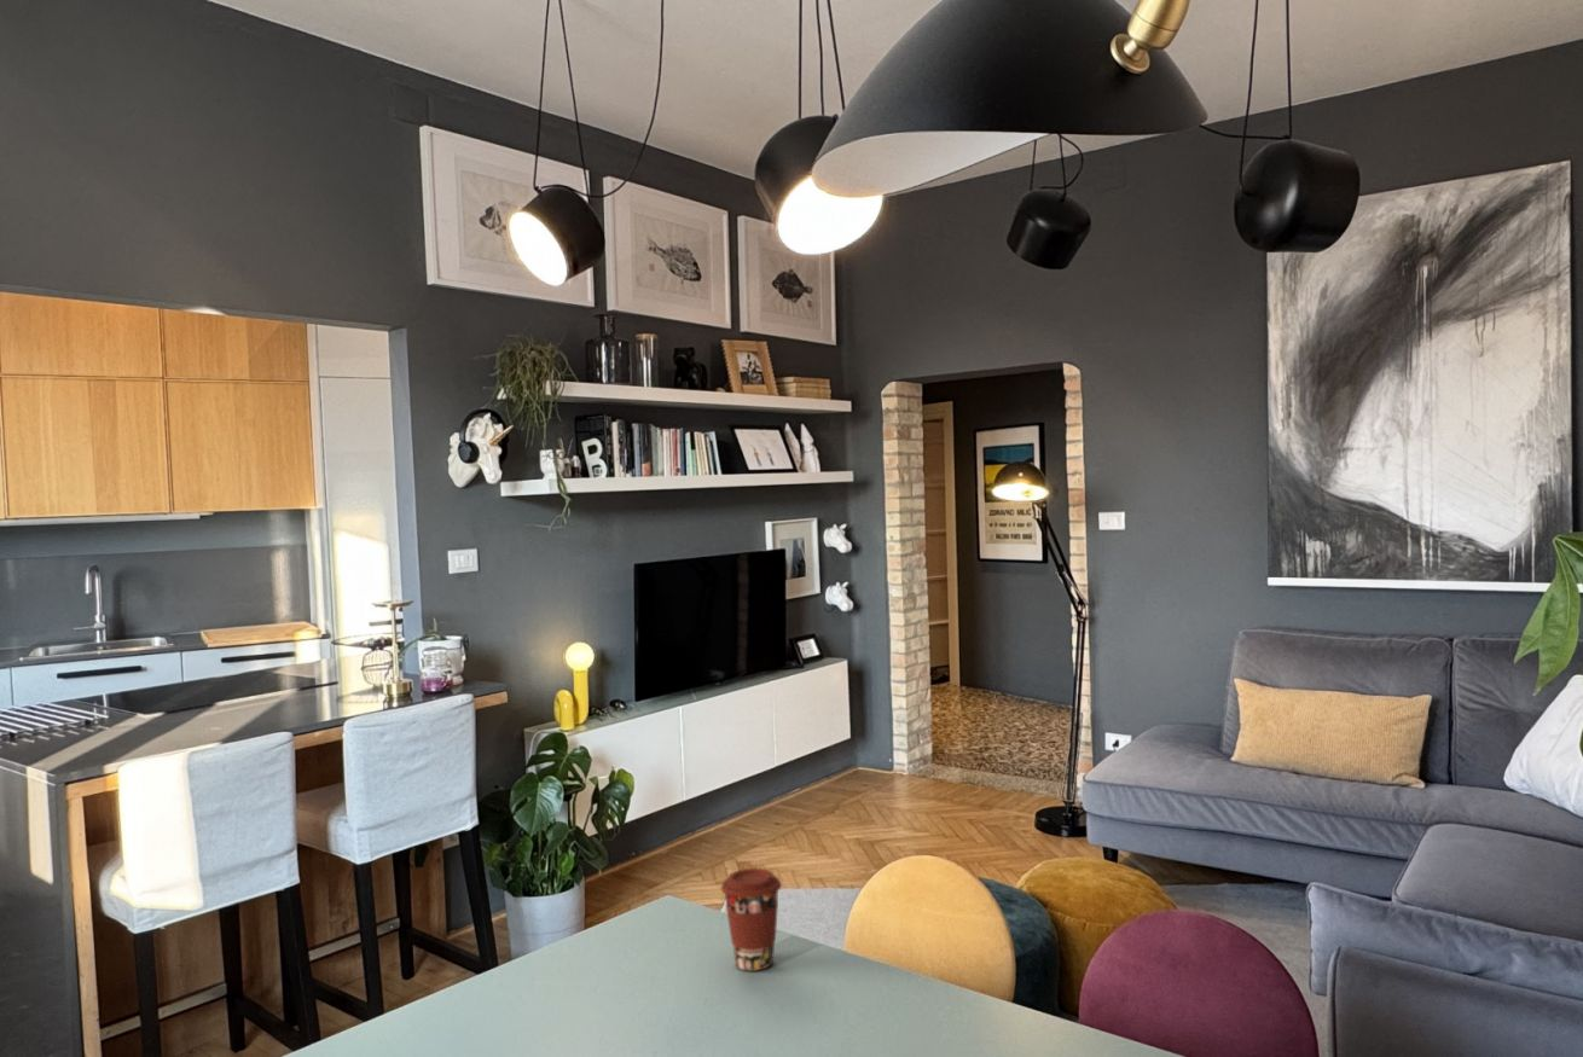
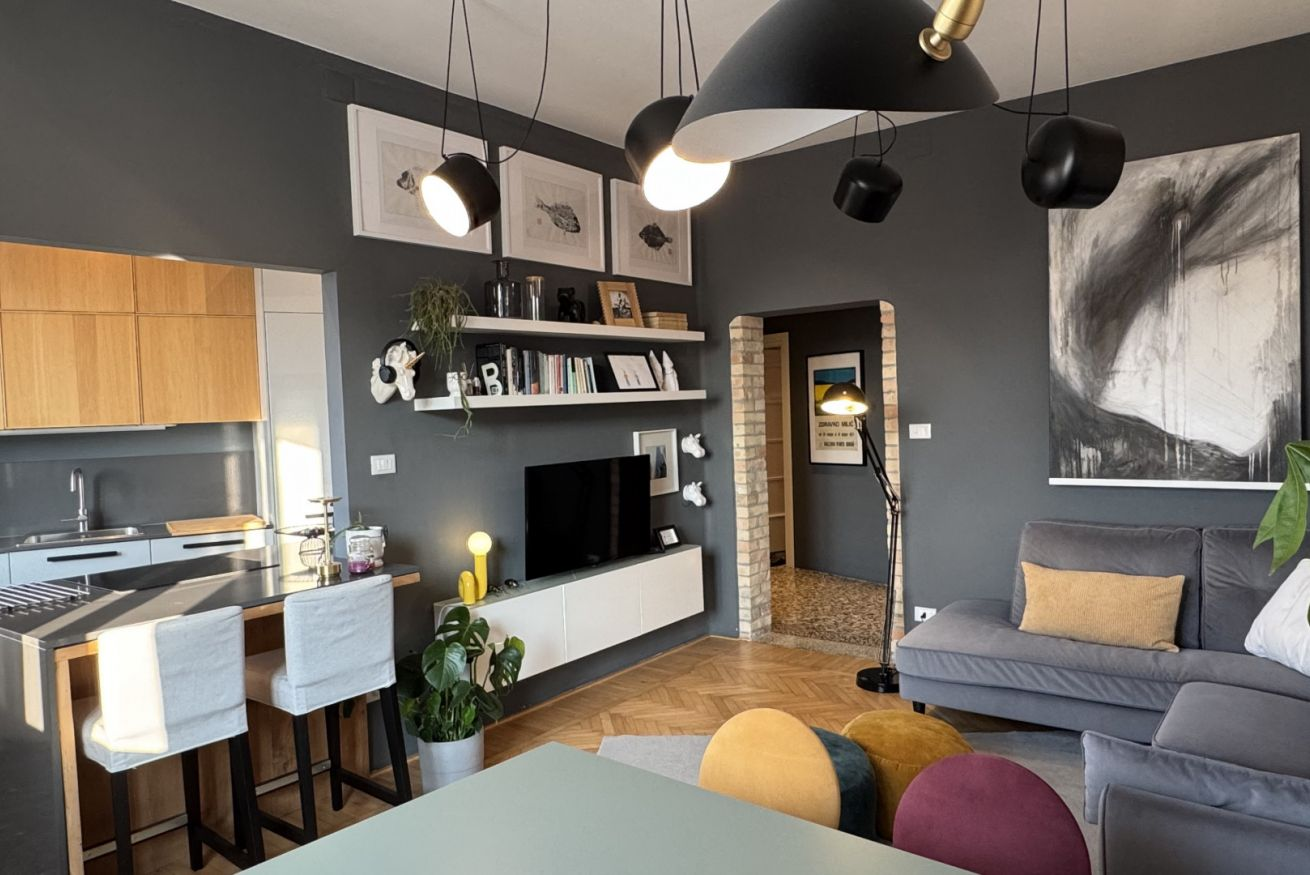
- coffee cup (752, 919)
